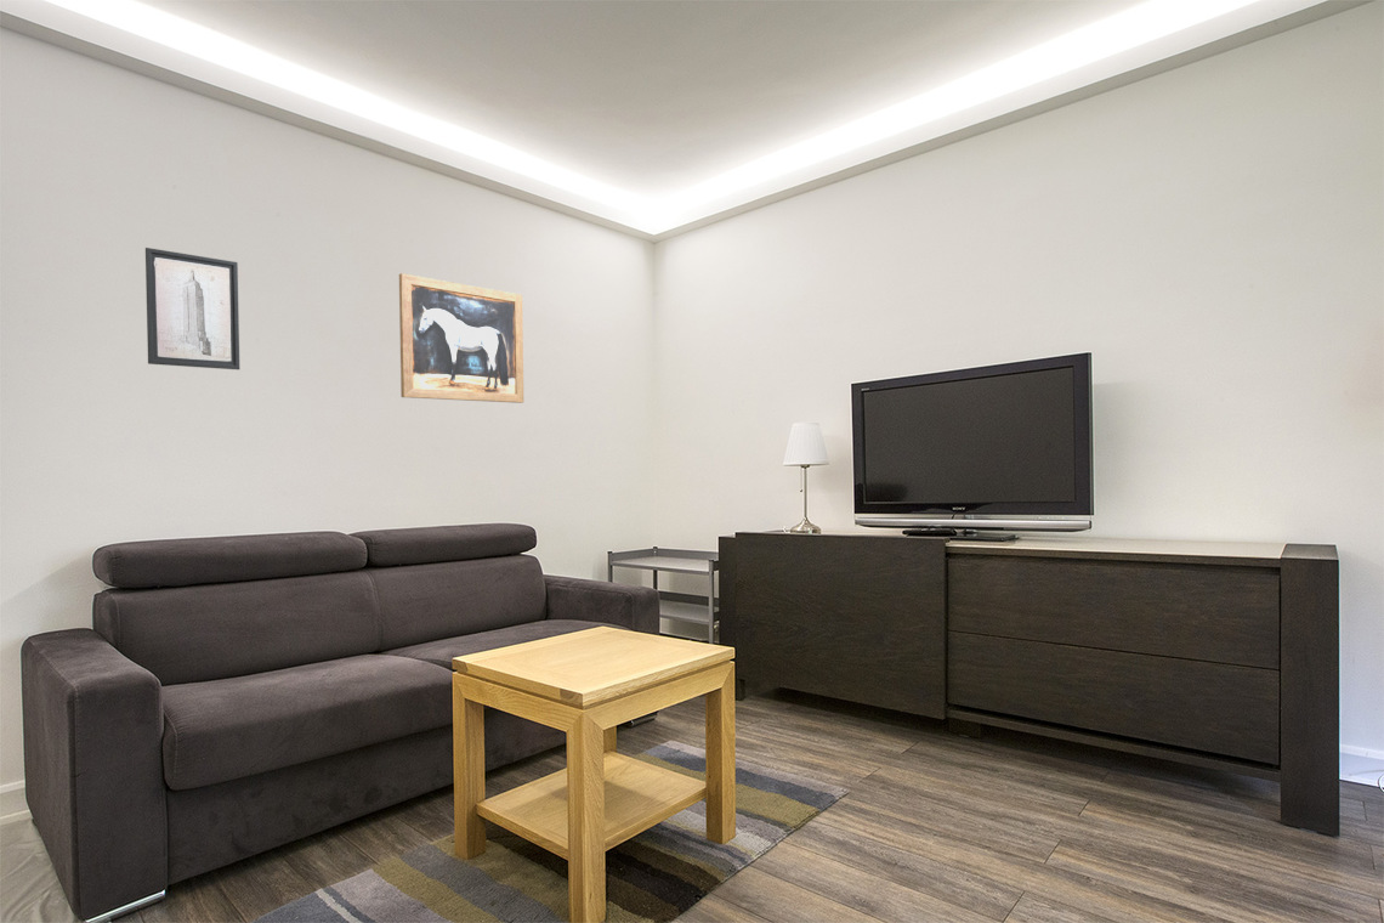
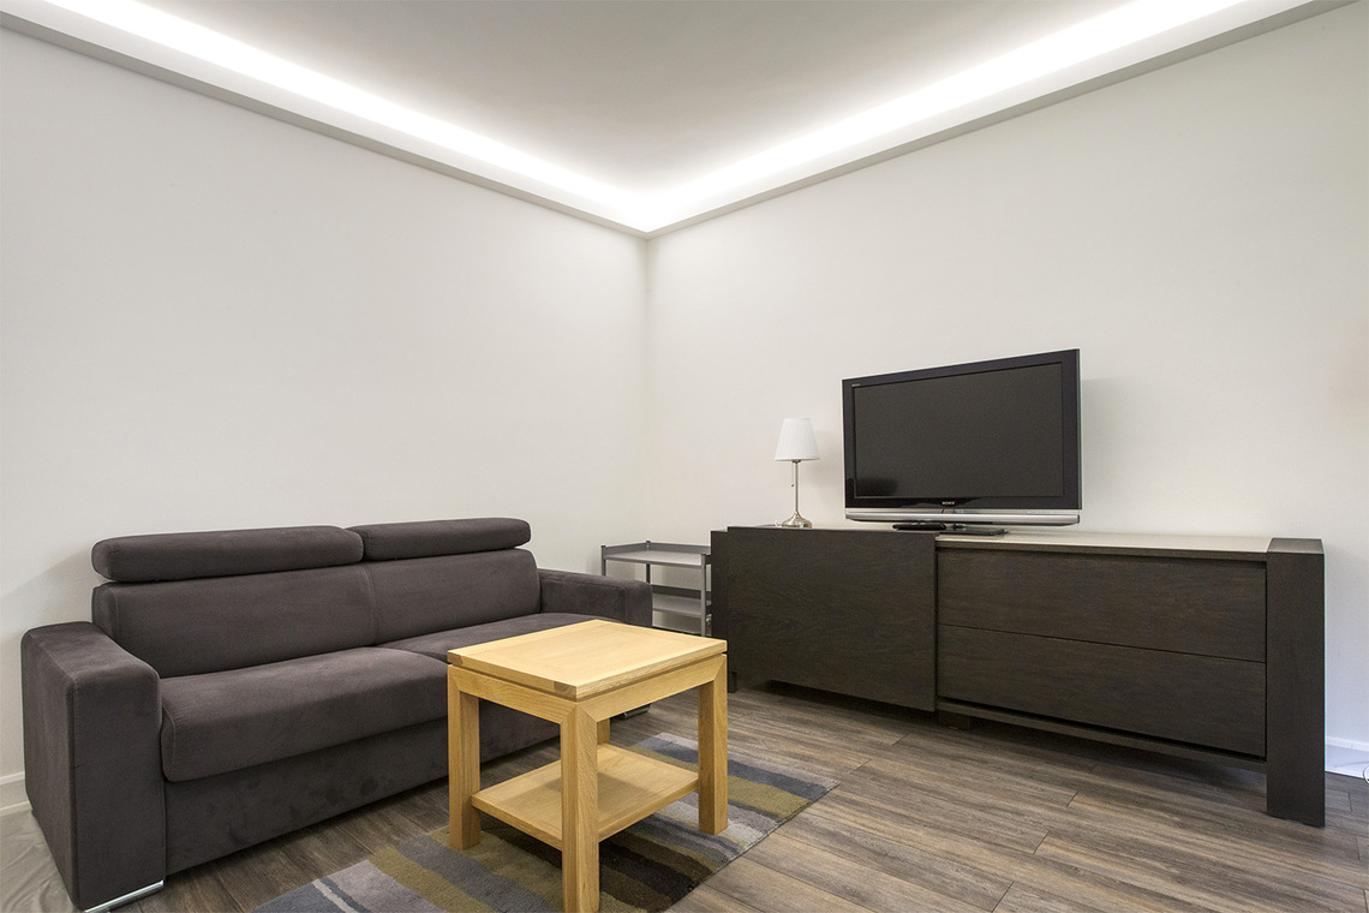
- wall art (465, 342)
- wall art (194, 311)
